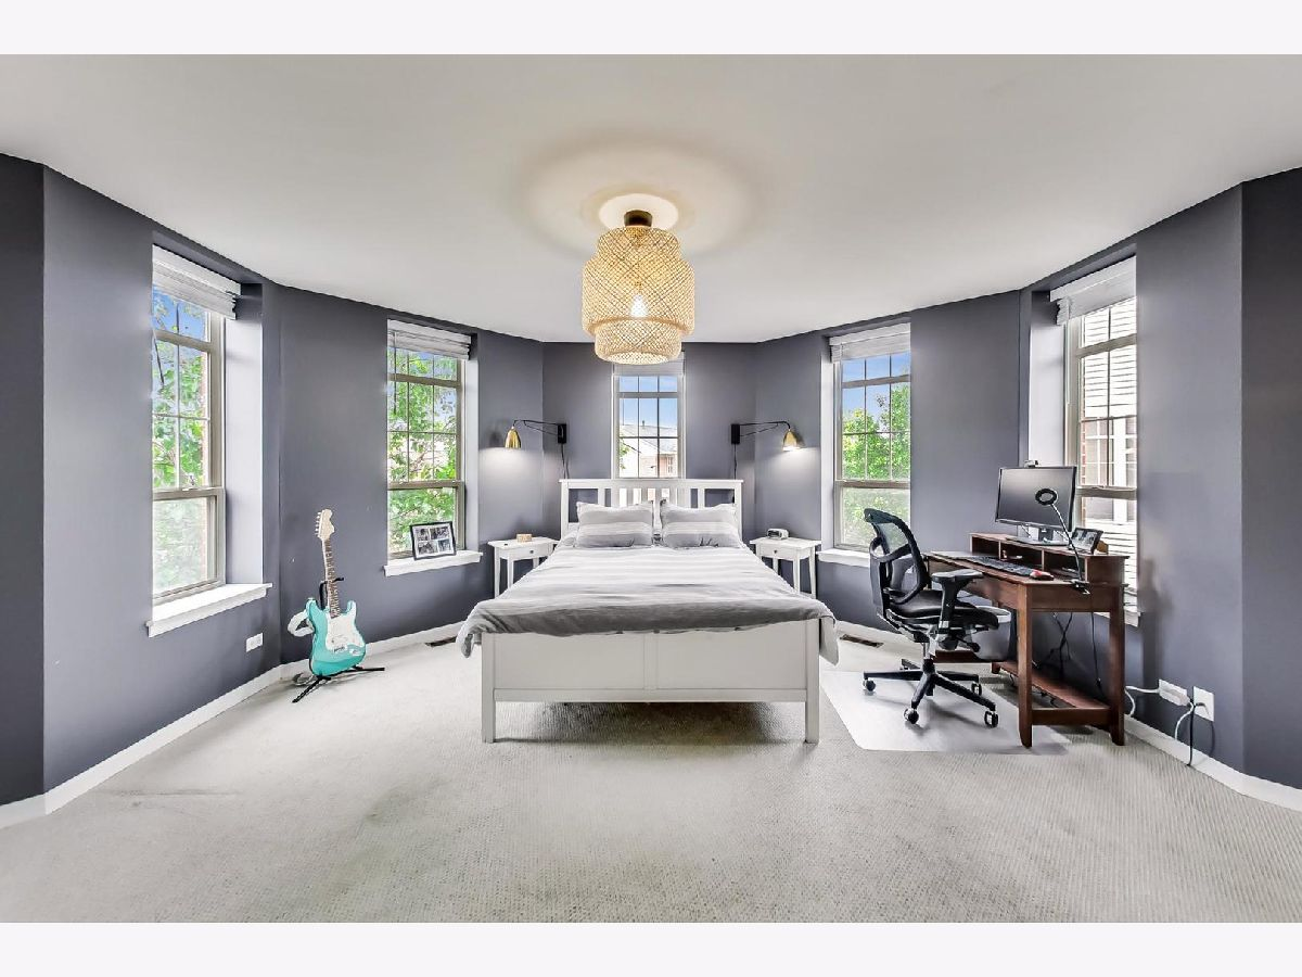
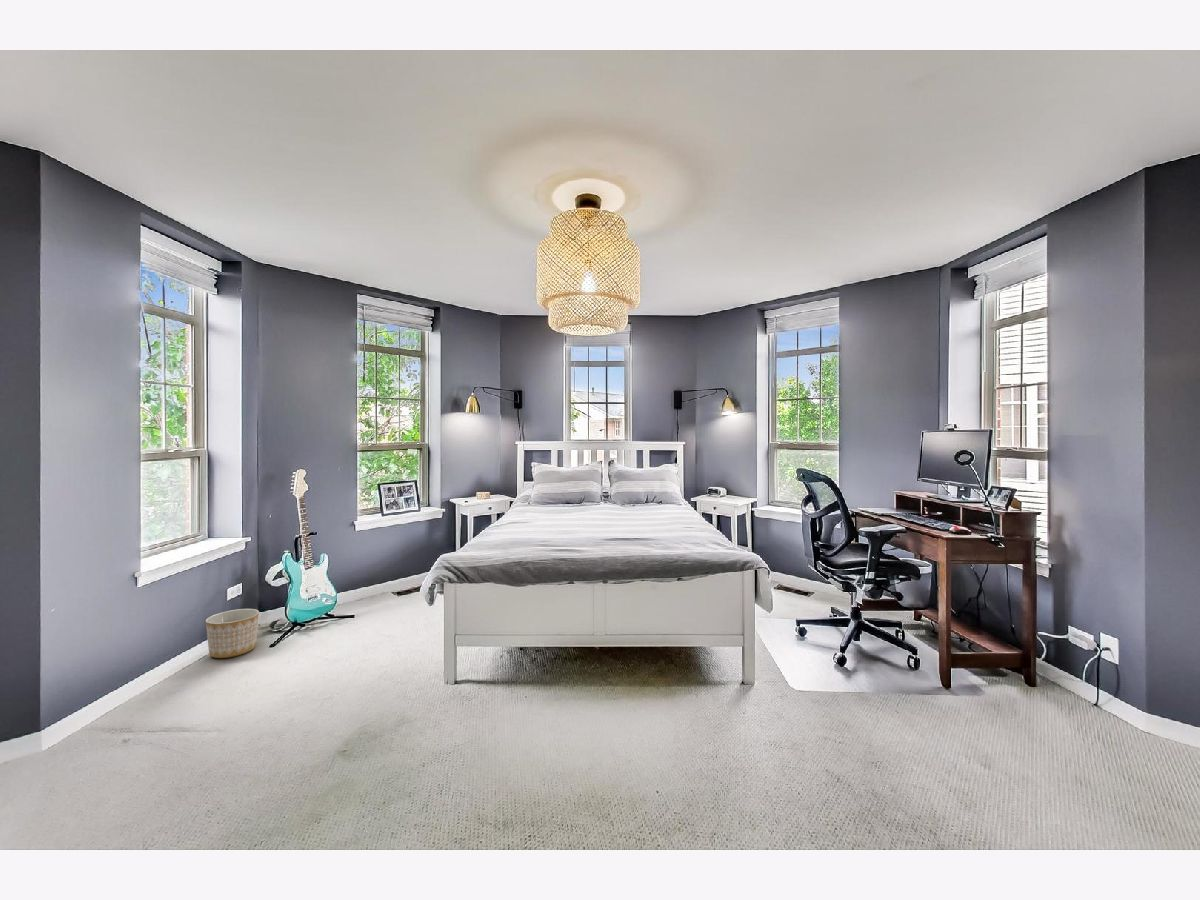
+ planter (233, 633)
